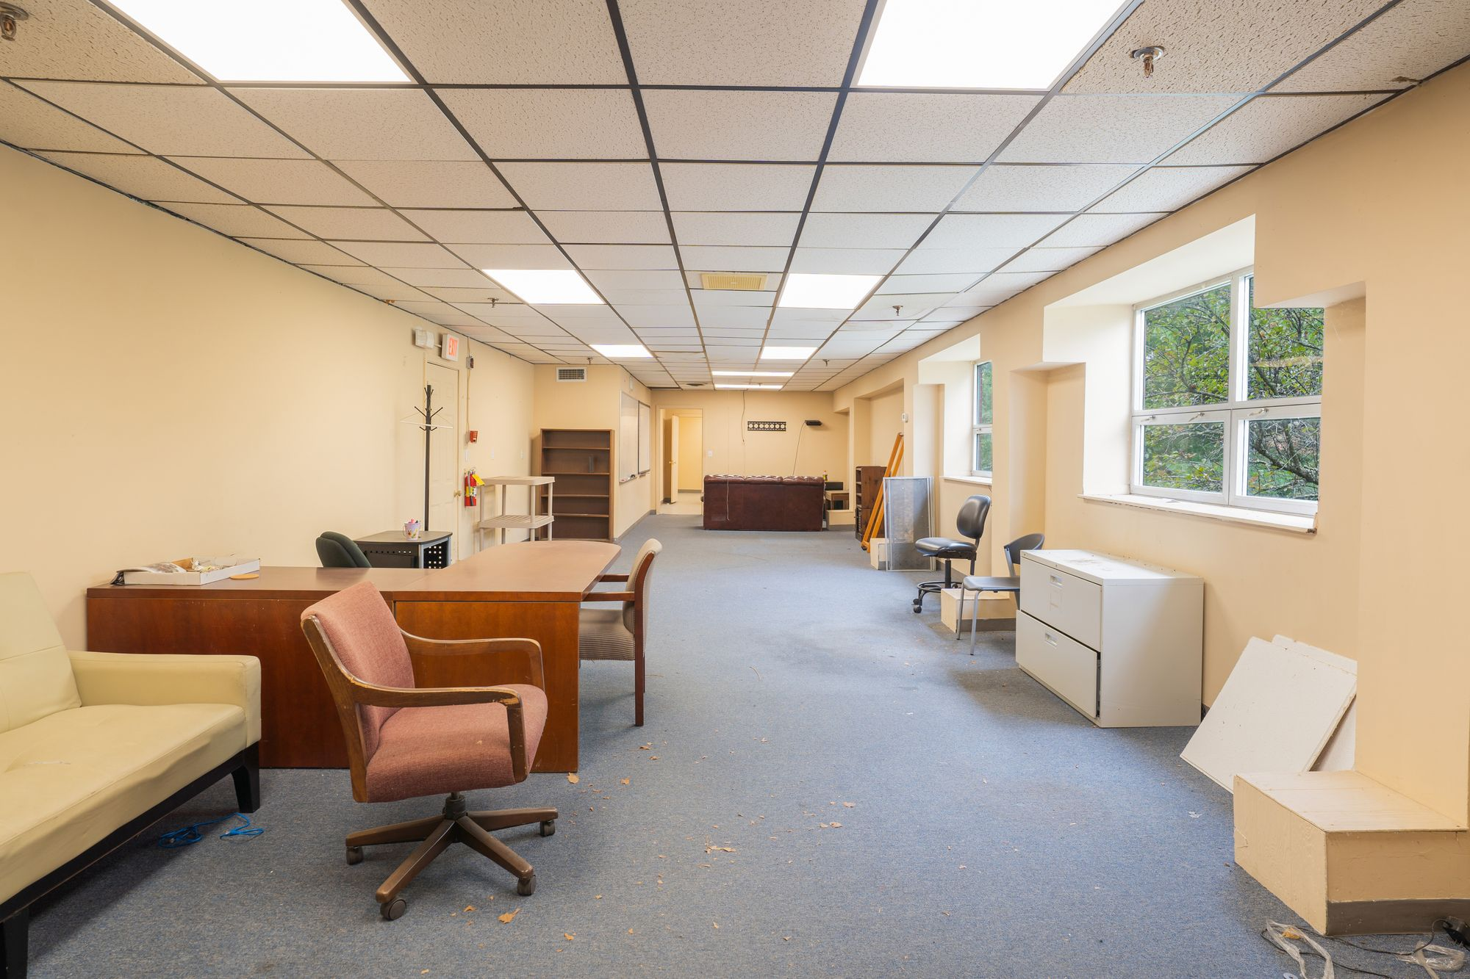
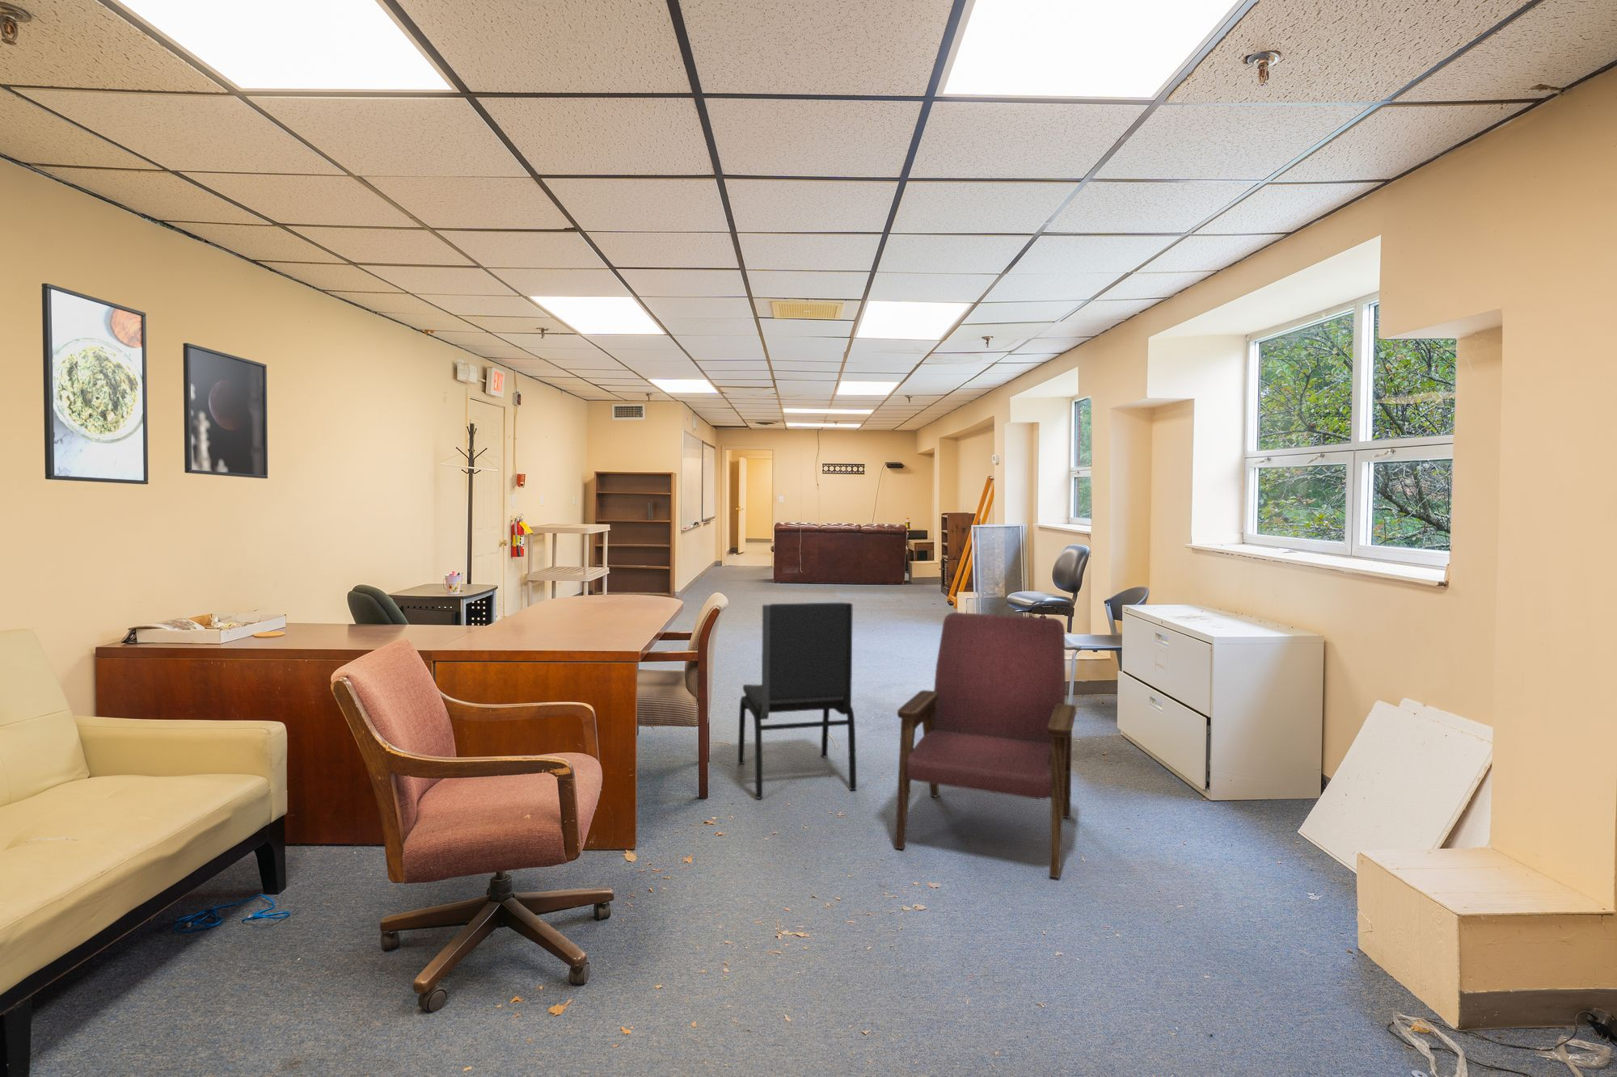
+ dining chair (795, 686)
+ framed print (99, 391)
+ armchair (988, 727)
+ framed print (228, 415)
